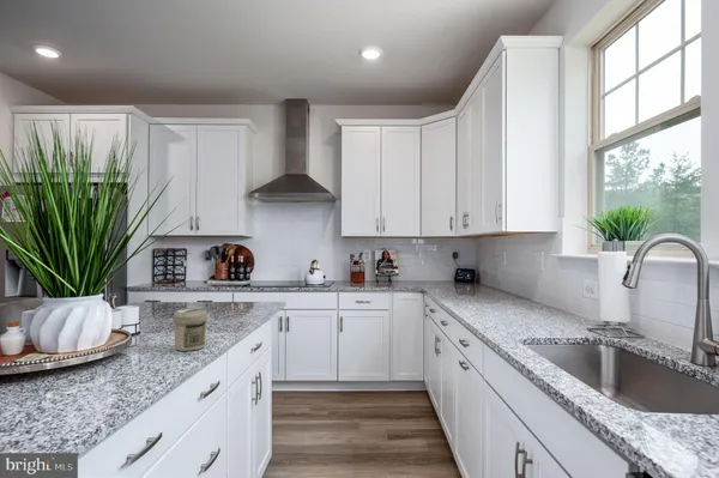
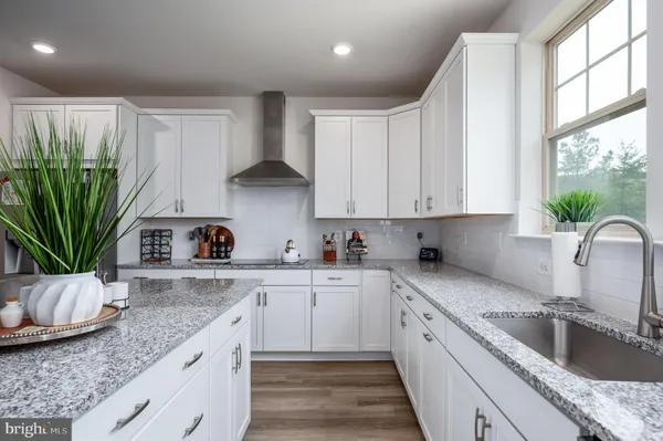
- jar (189, 328)
